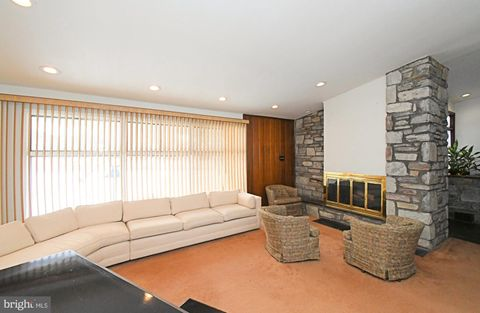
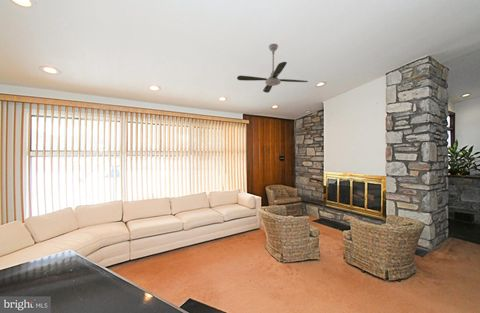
+ ceiling fan (272, 64)
